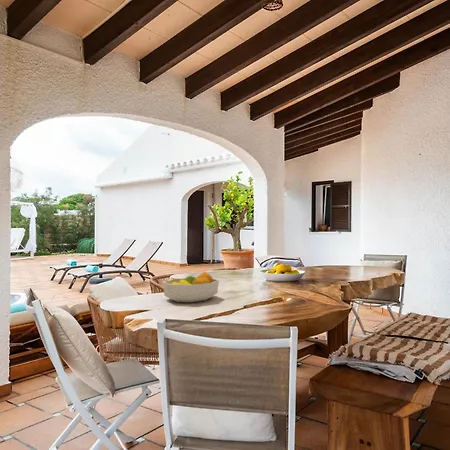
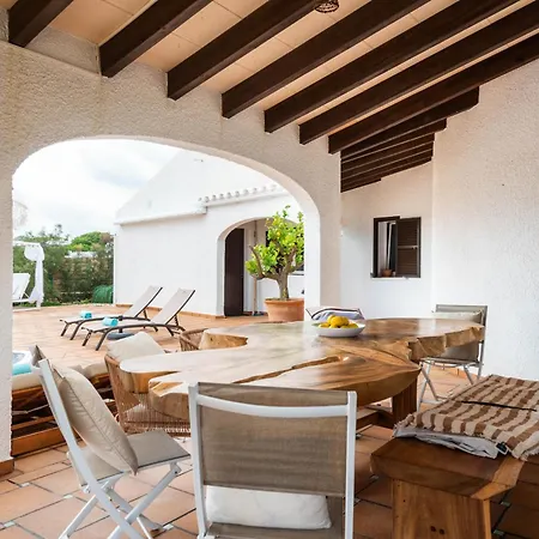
- fruit bowl (191, 285)
